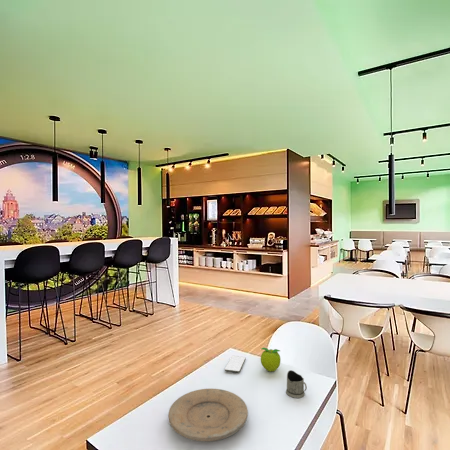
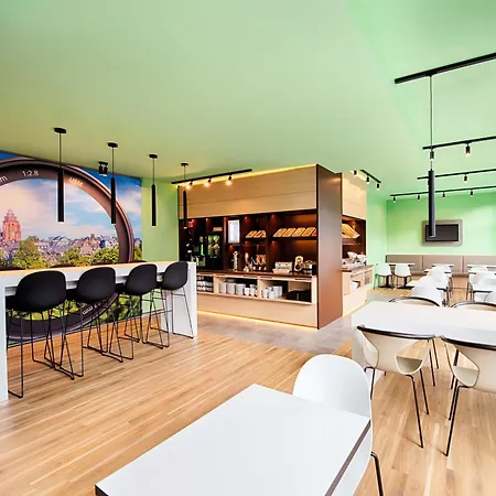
- smartphone (235, 363)
- tea glass holder (297, 384)
- fruit (270, 359)
- plate (208, 414)
